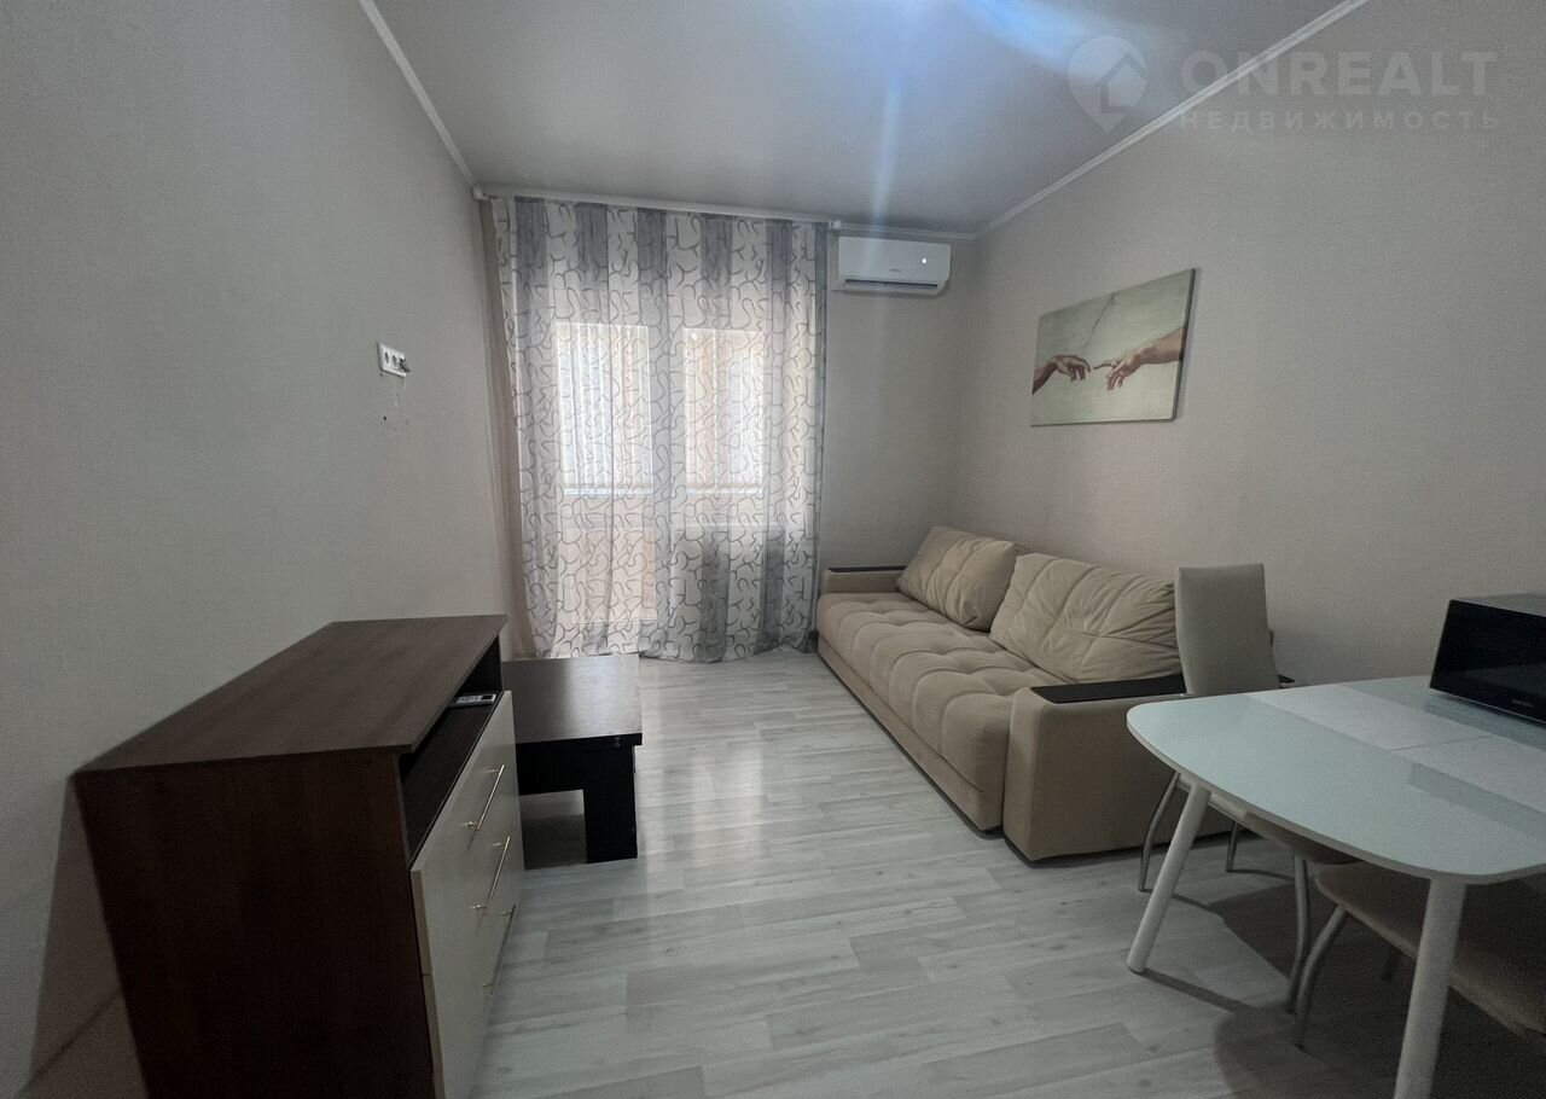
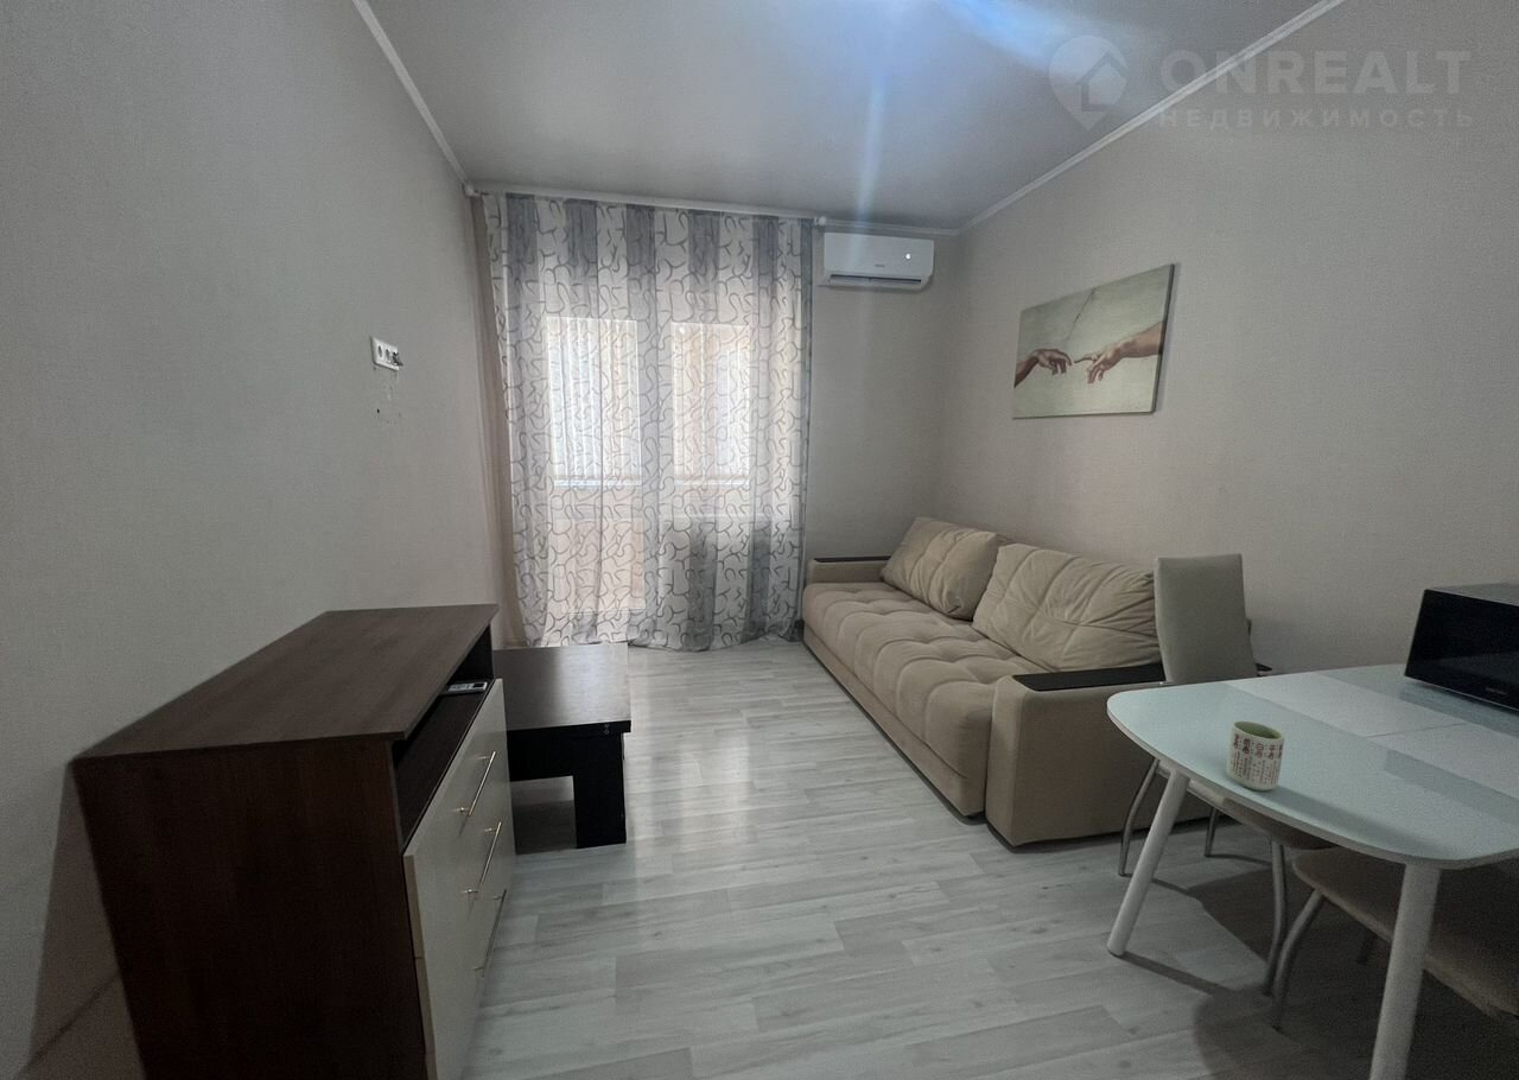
+ cup (1253, 755)
